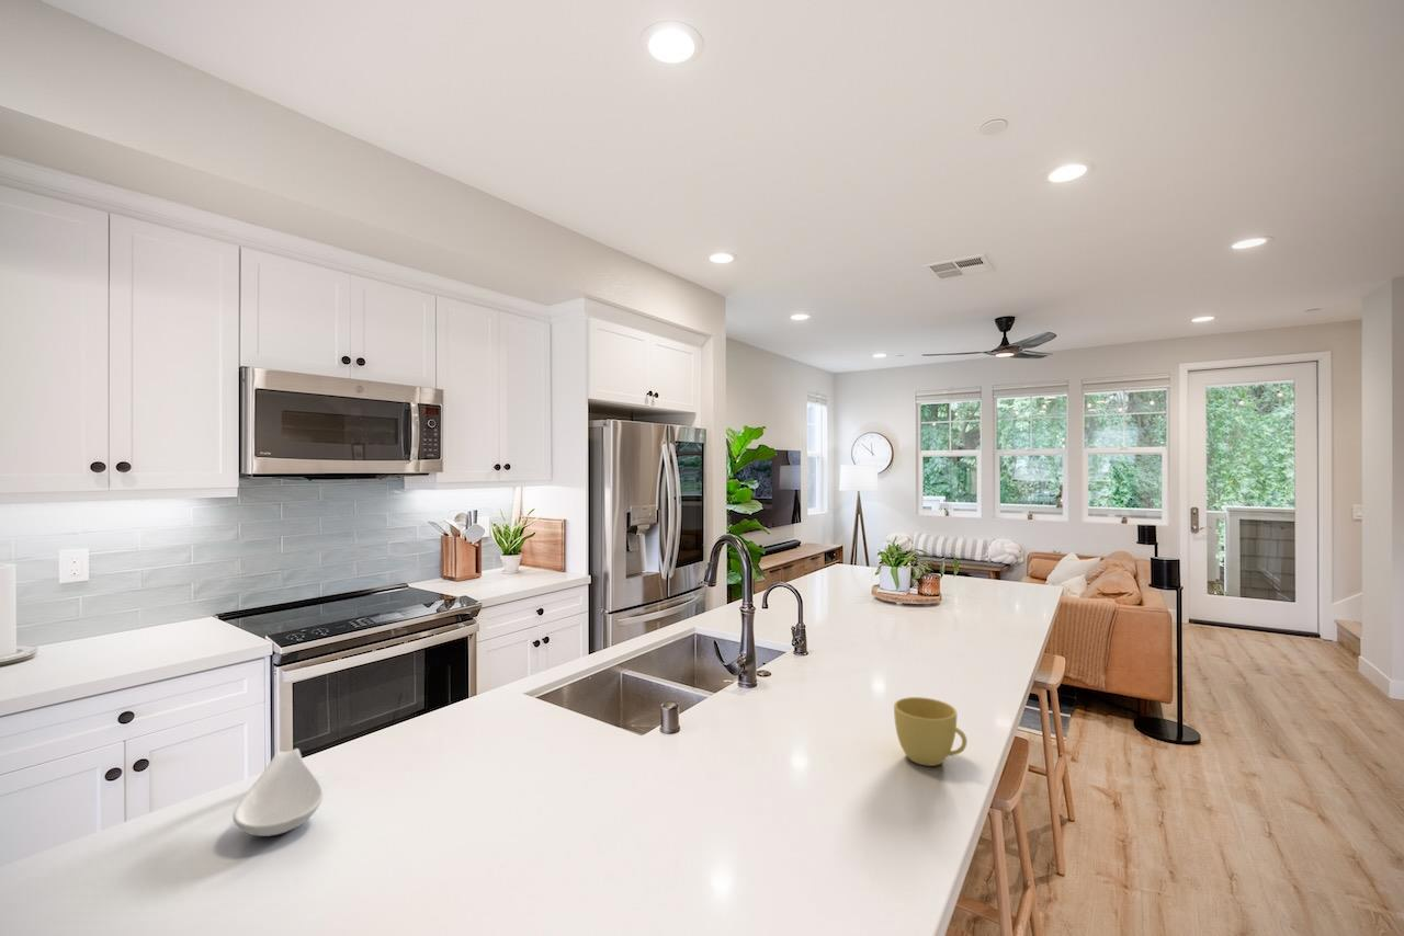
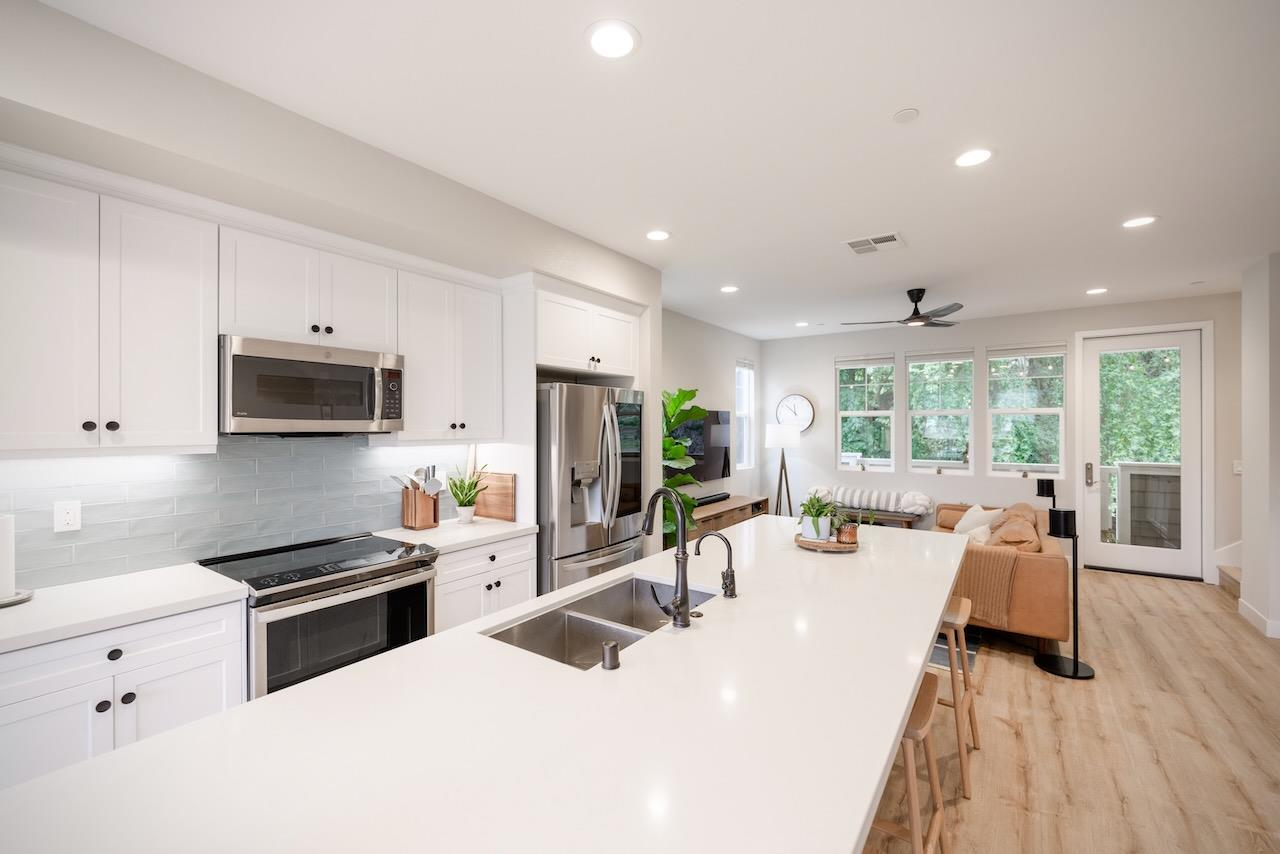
- cup (931, 735)
- spoon rest (282, 787)
